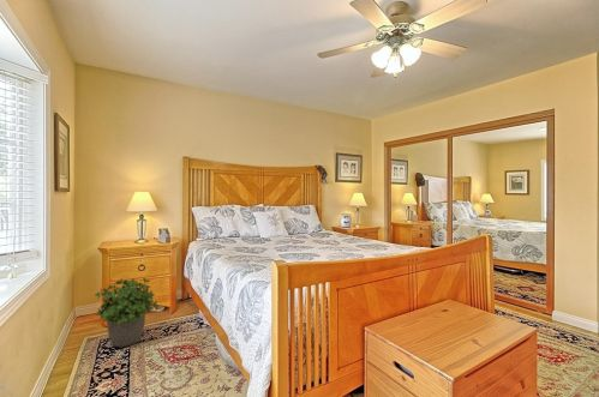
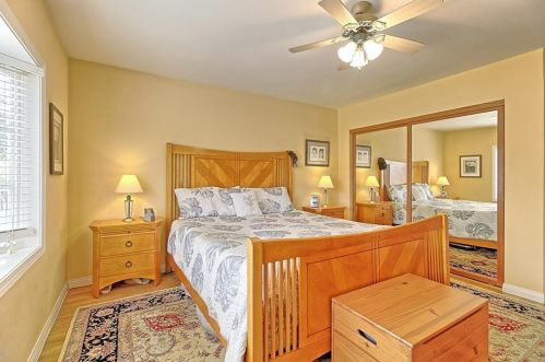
- potted plant (127, 309)
